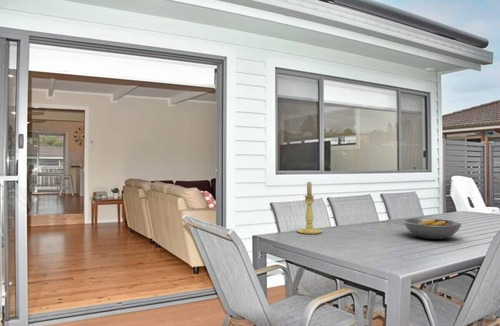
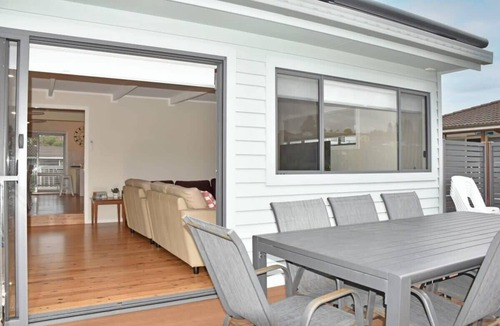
- fruit bowl (431, 227)
- candle holder (309, 206)
